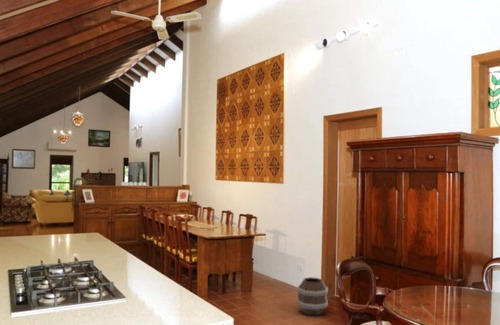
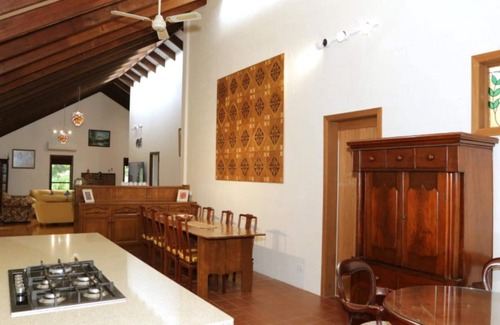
- planter (312, 295)
